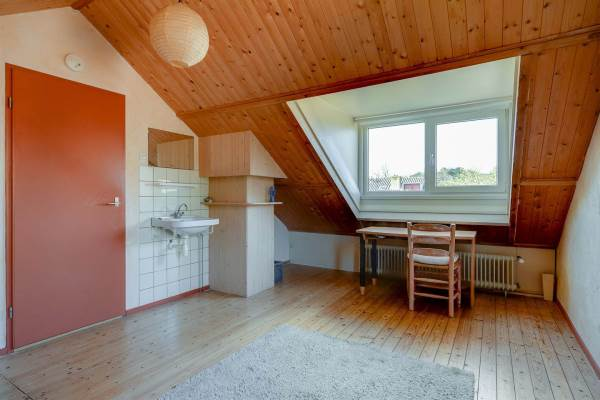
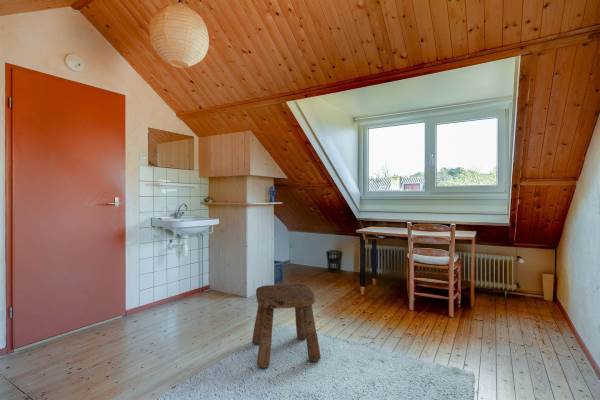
+ wastebasket (334, 261)
+ stool (296, 321)
